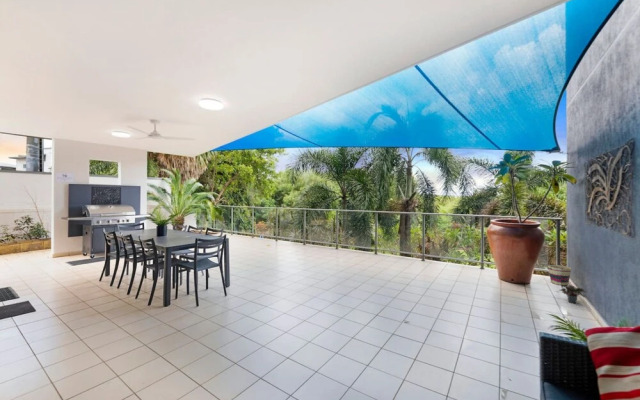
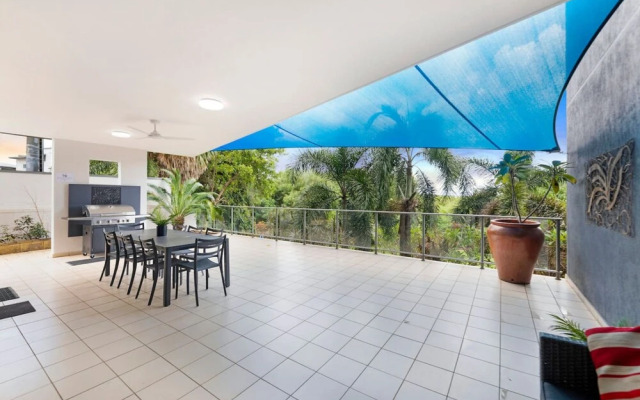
- basket (559, 275)
- potted plant (572, 294)
